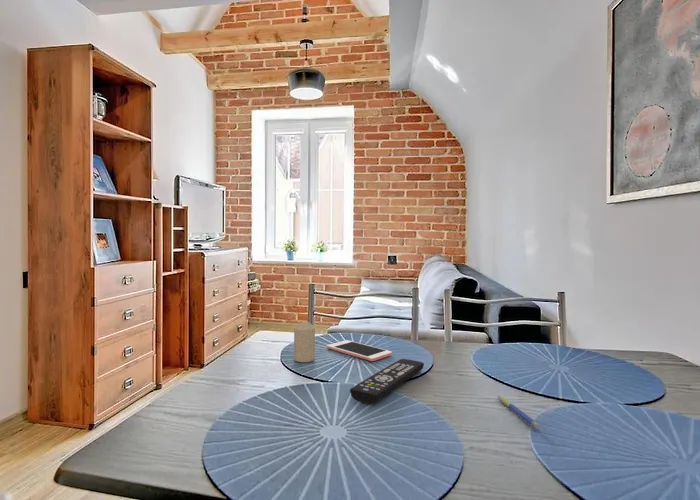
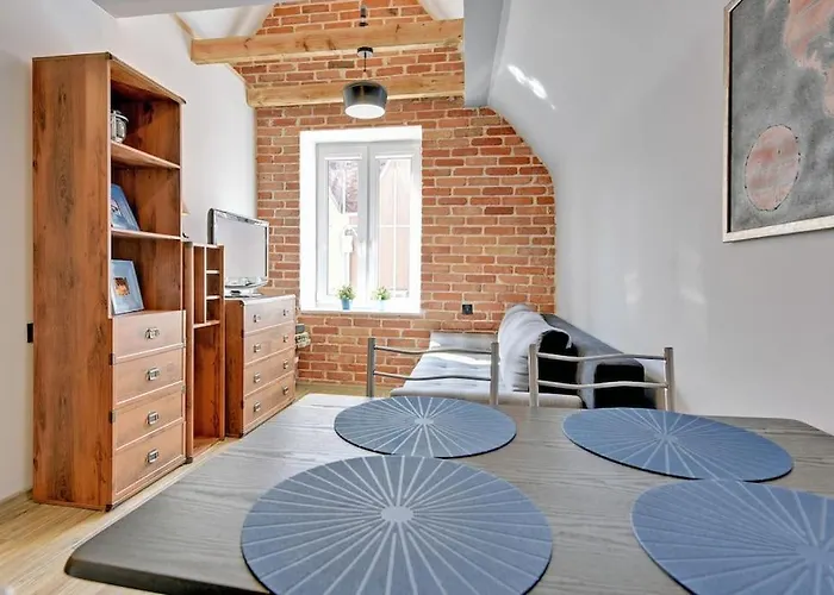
- pen (515, 409)
- remote control (390, 378)
- cell phone (358, 349)
- candle (304, 340)
